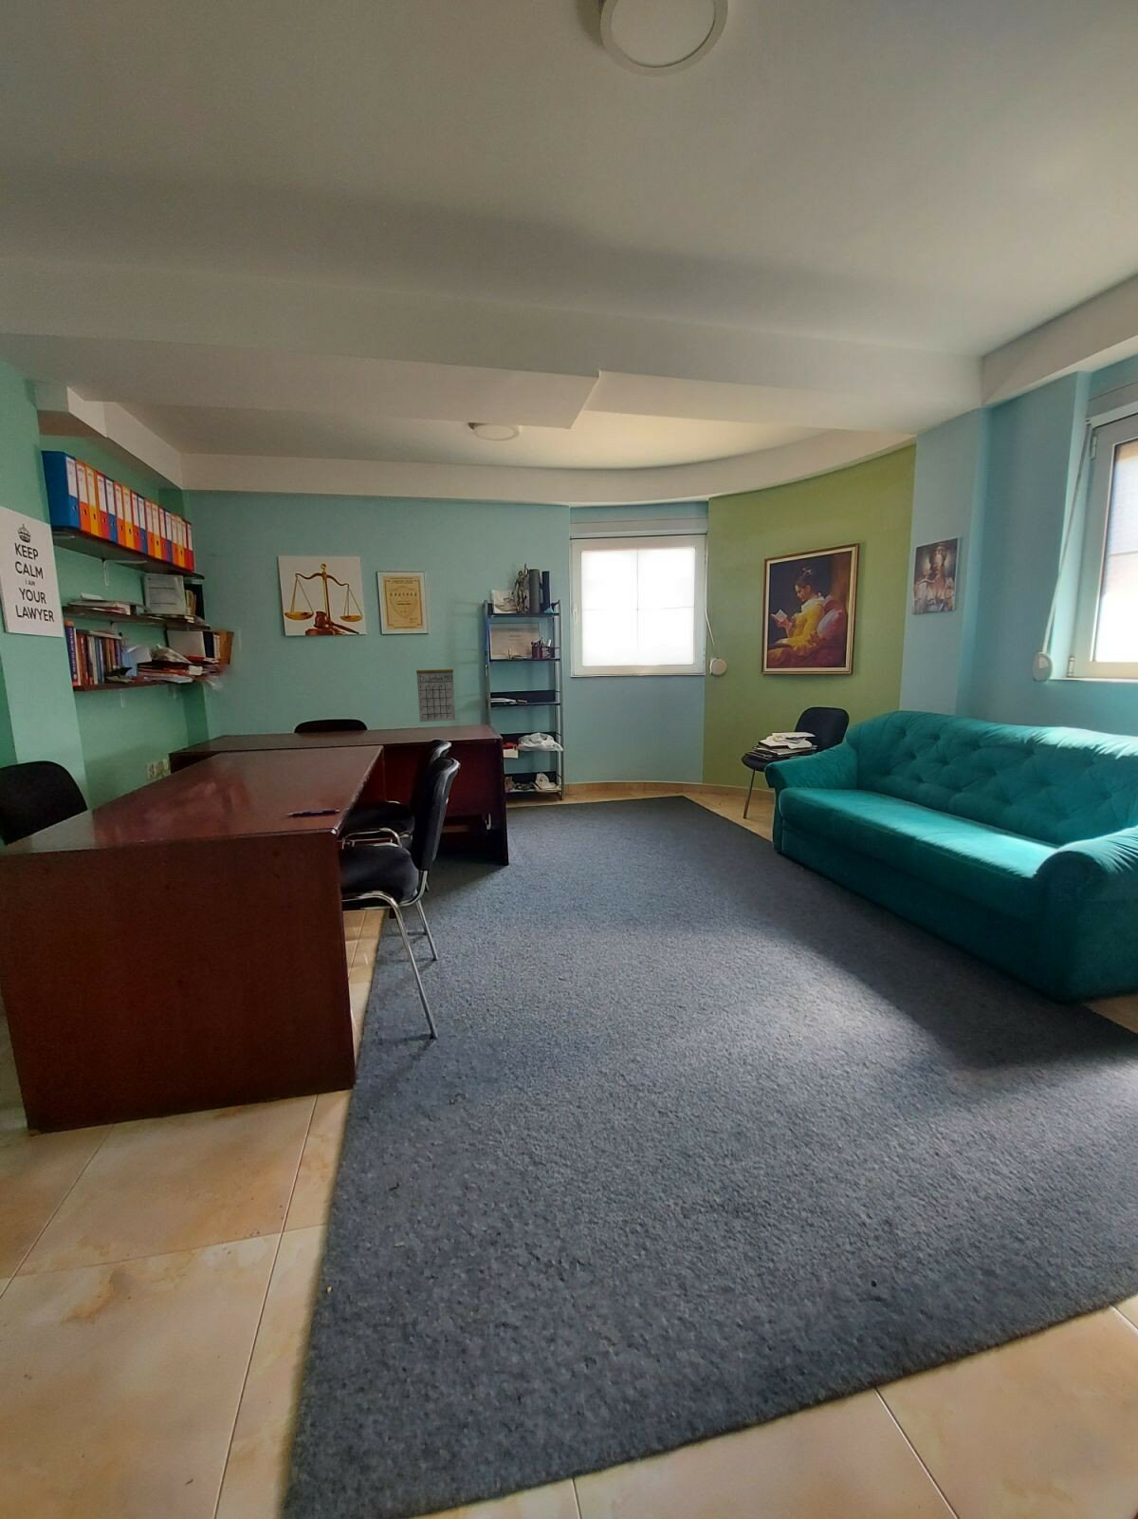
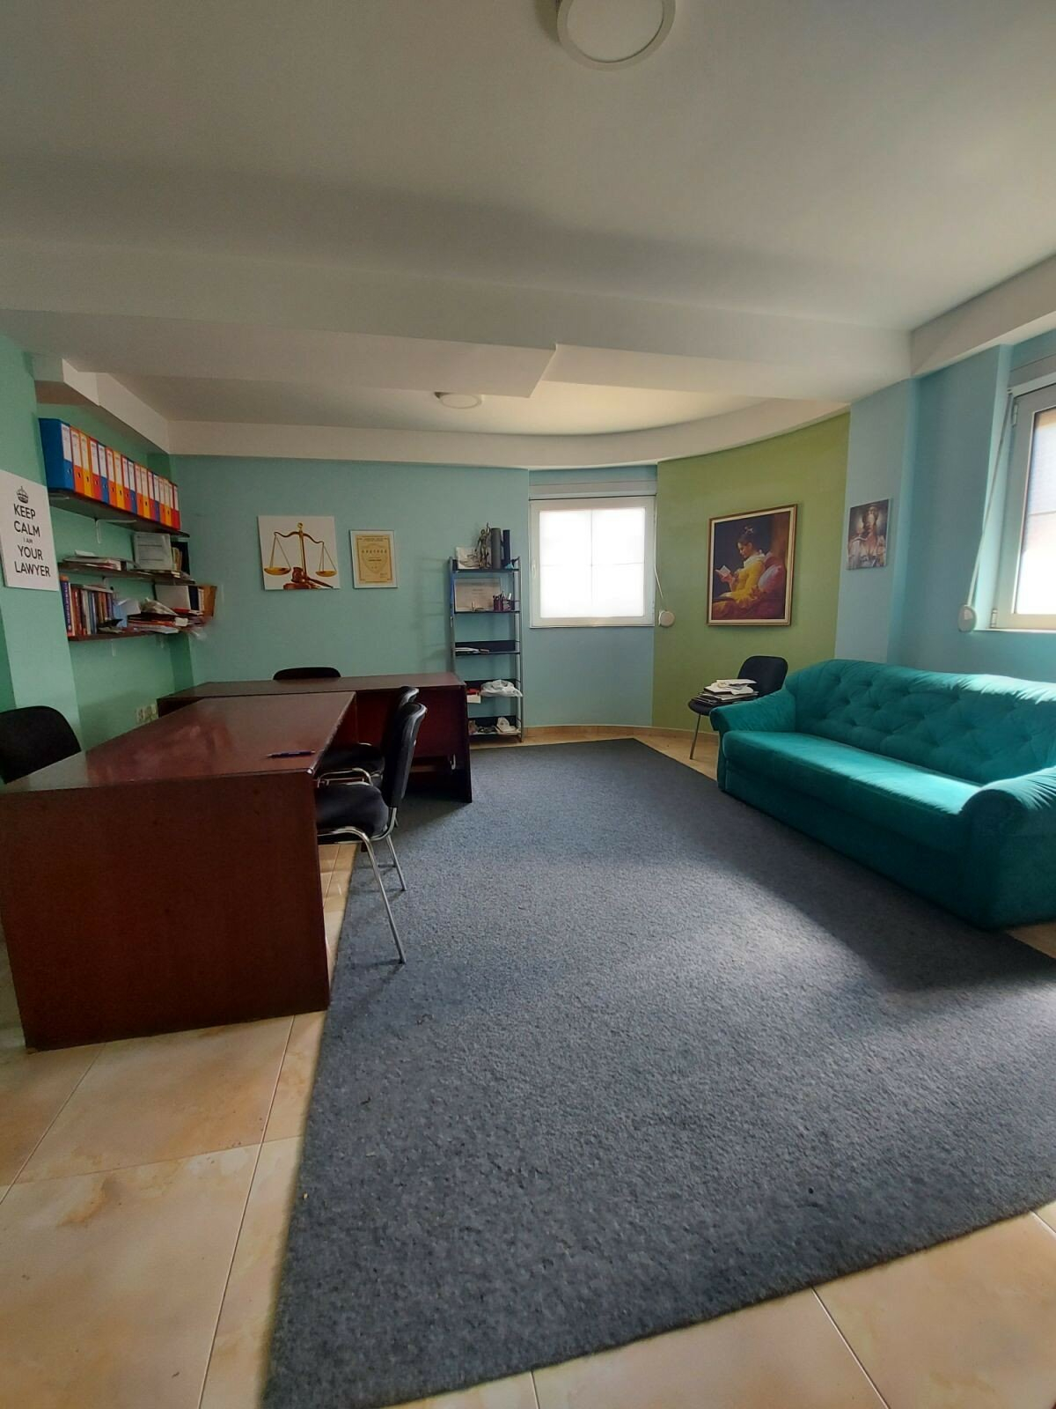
- calendar (435, 689)
